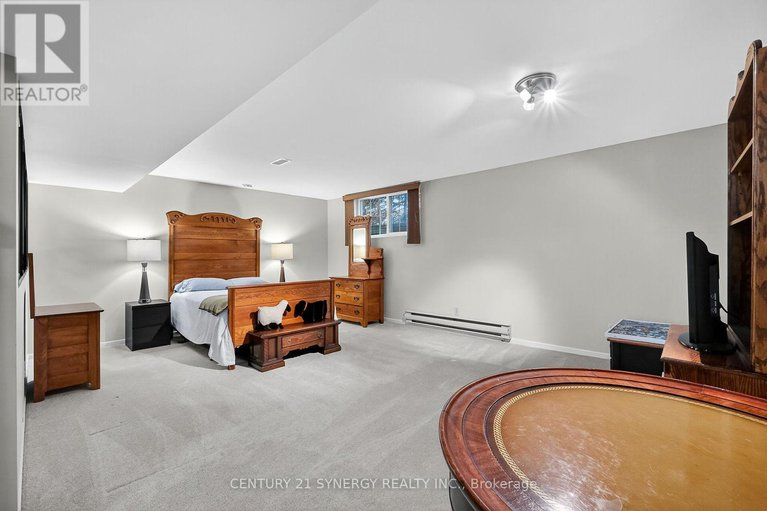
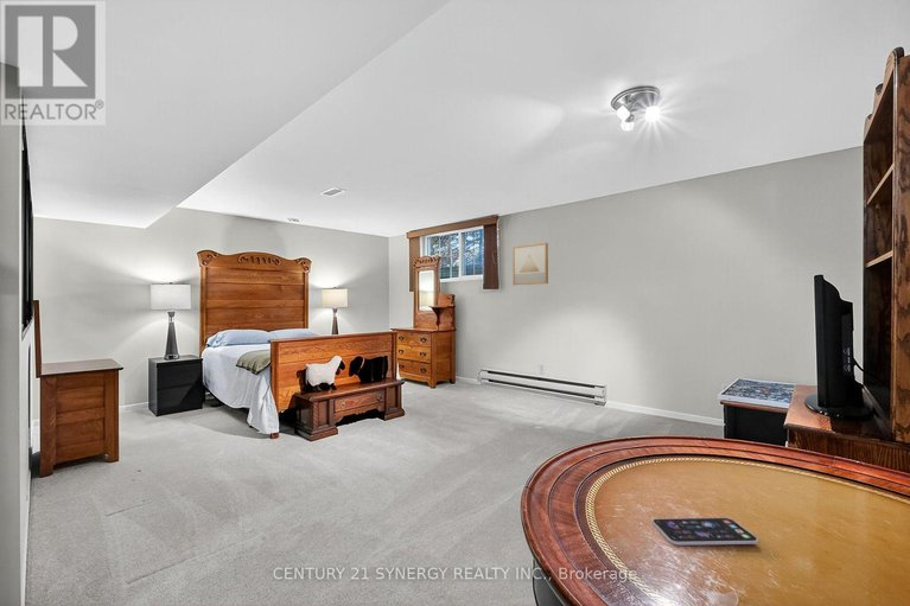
+ smartphone (702, 530)
+ wall art (529, 264)
